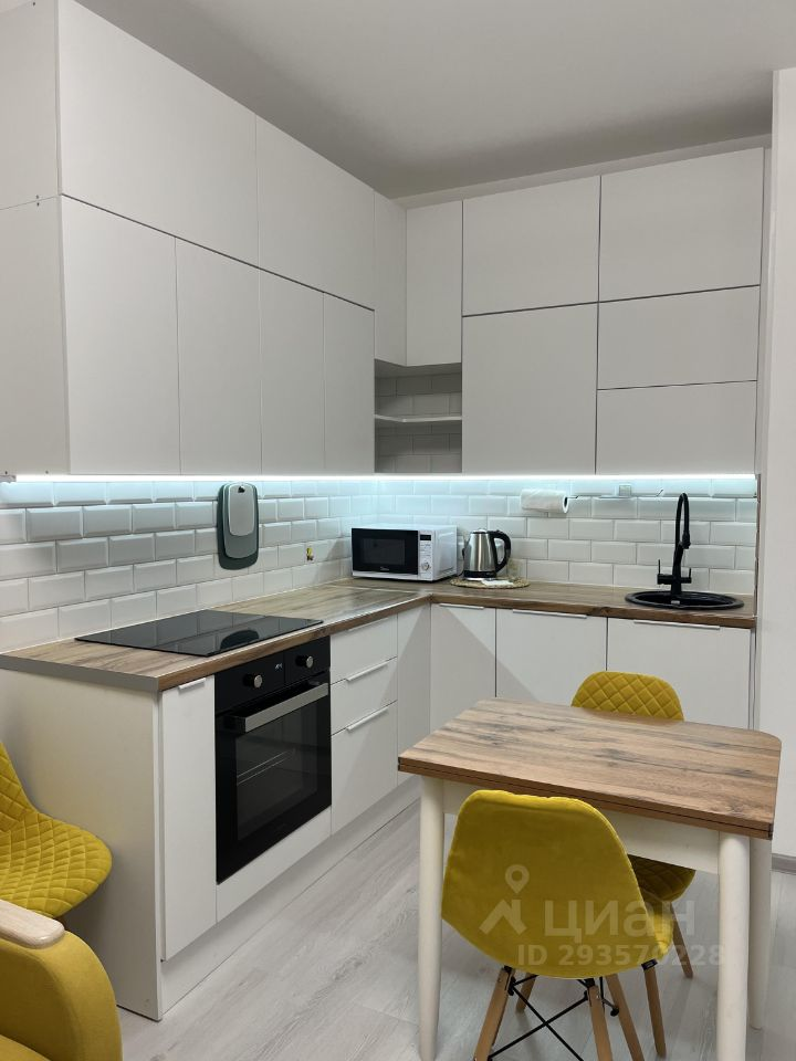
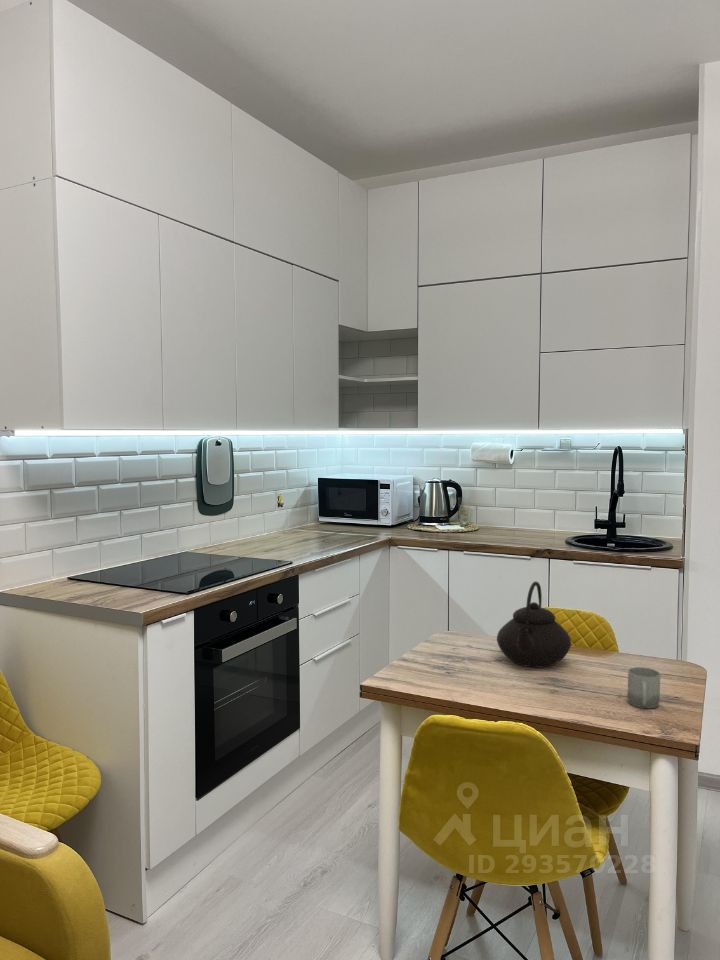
+ cup (643, 689)
+ teapot (532, 623)
